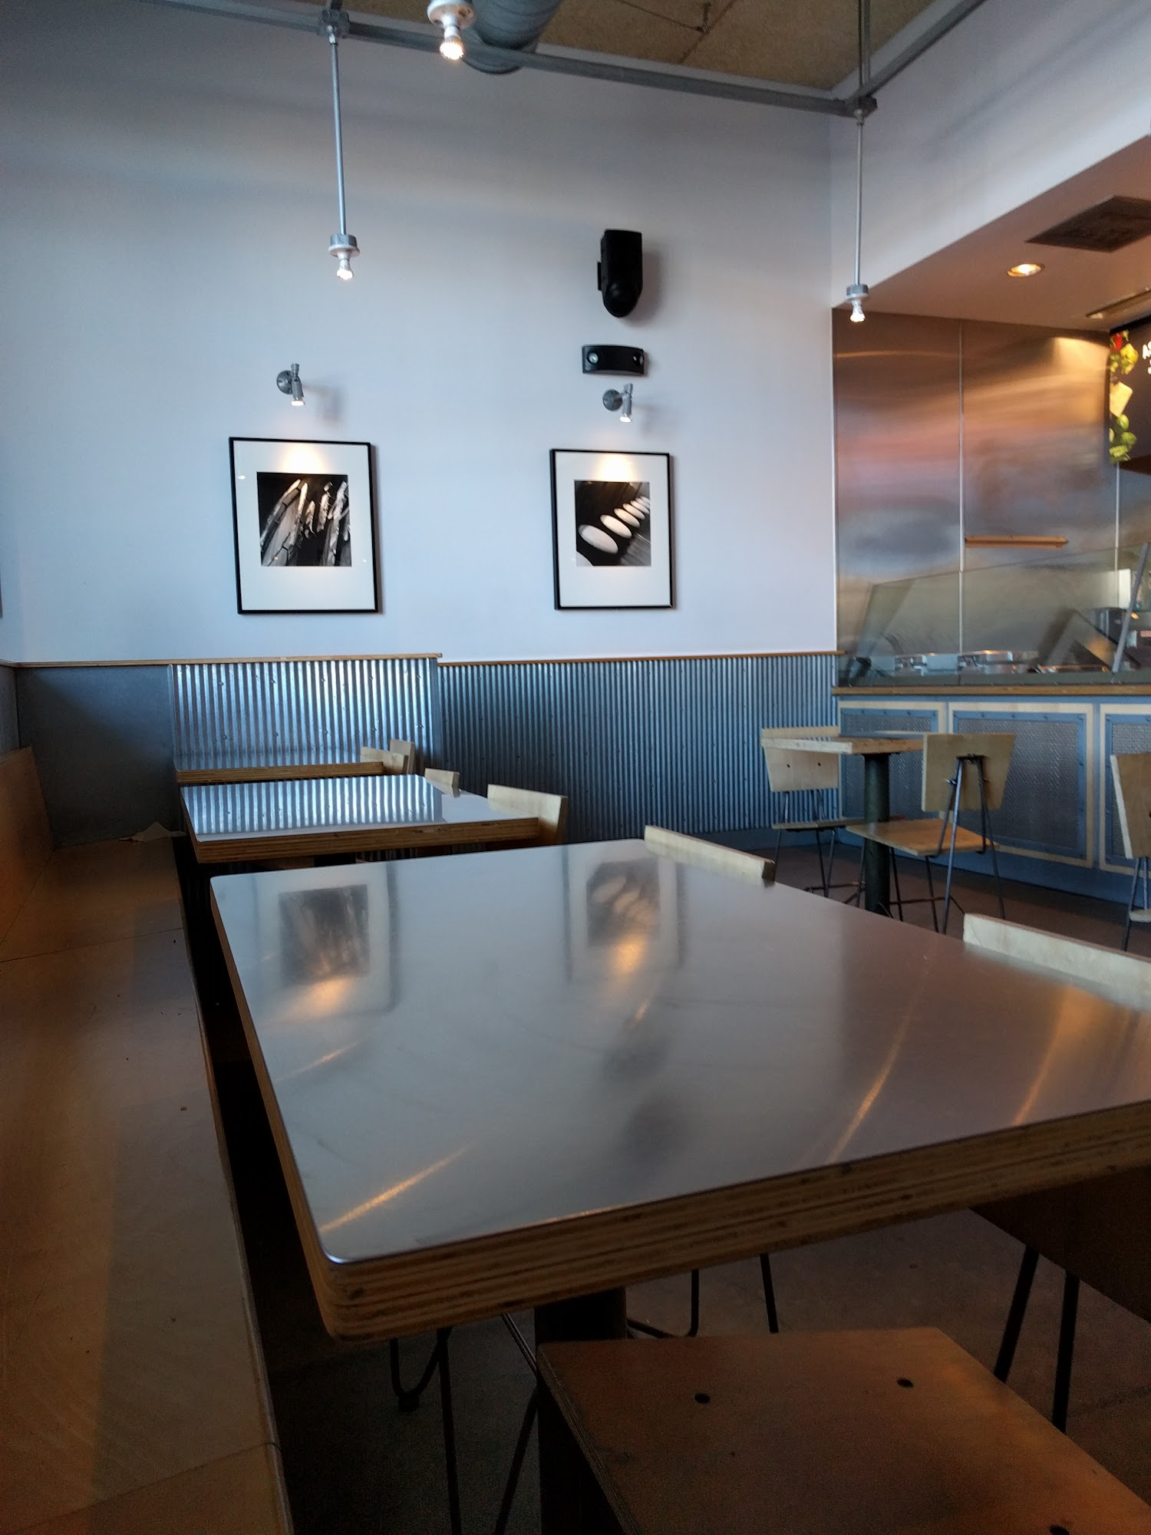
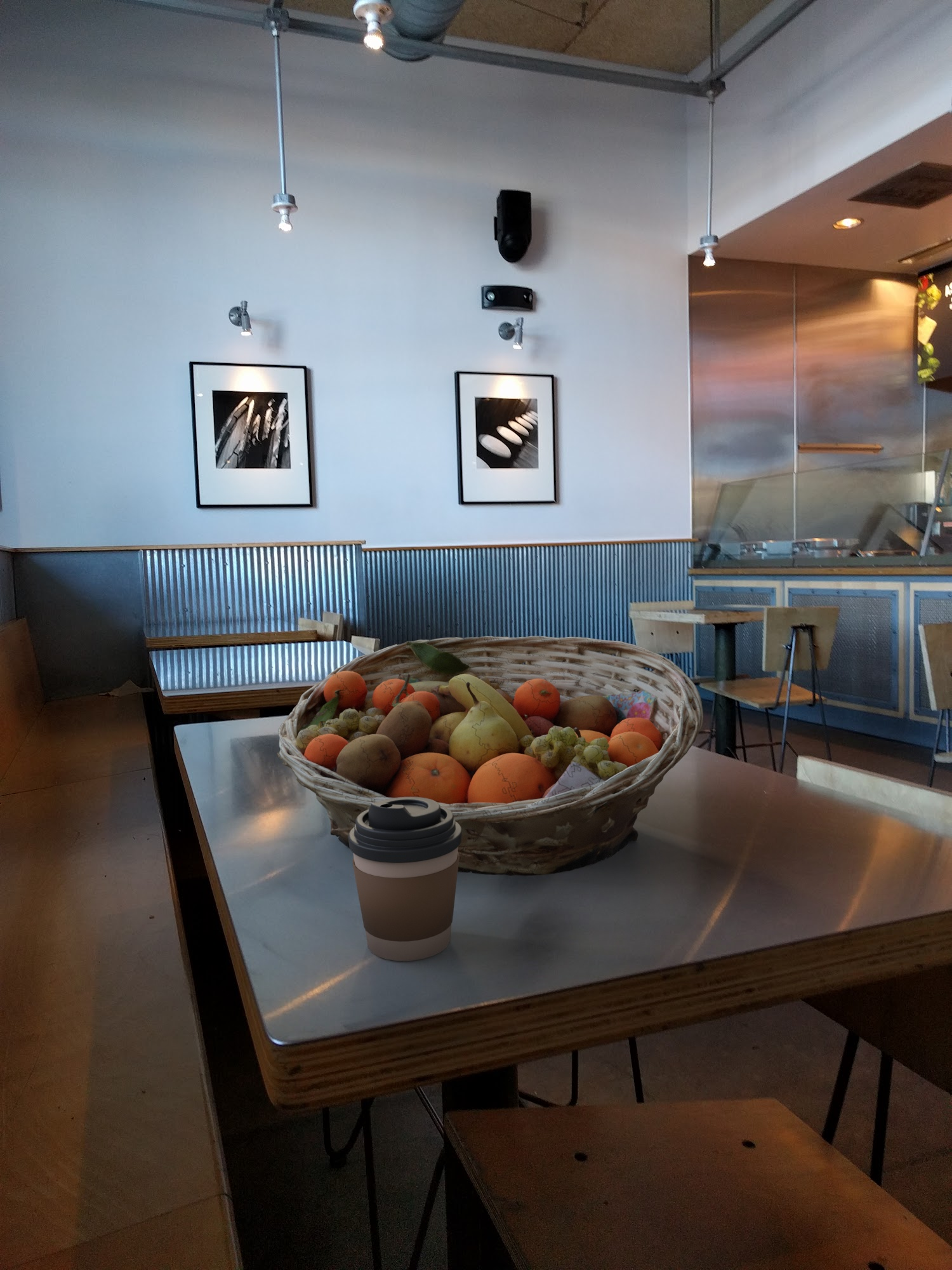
+ coffee cup (406, 869)
+ fruit basket (484, 739)
